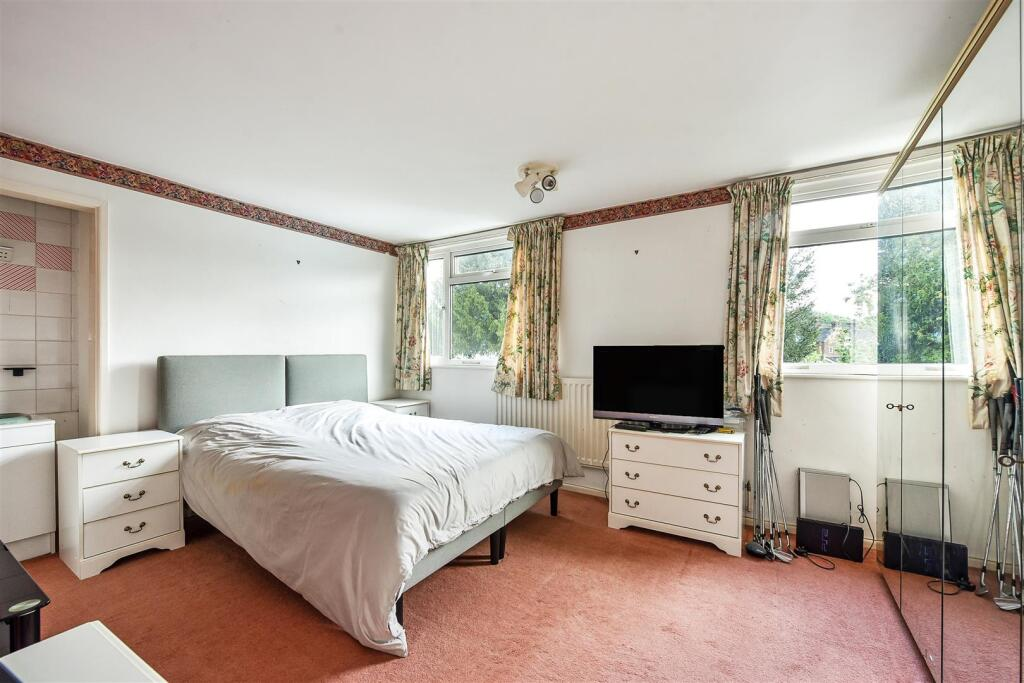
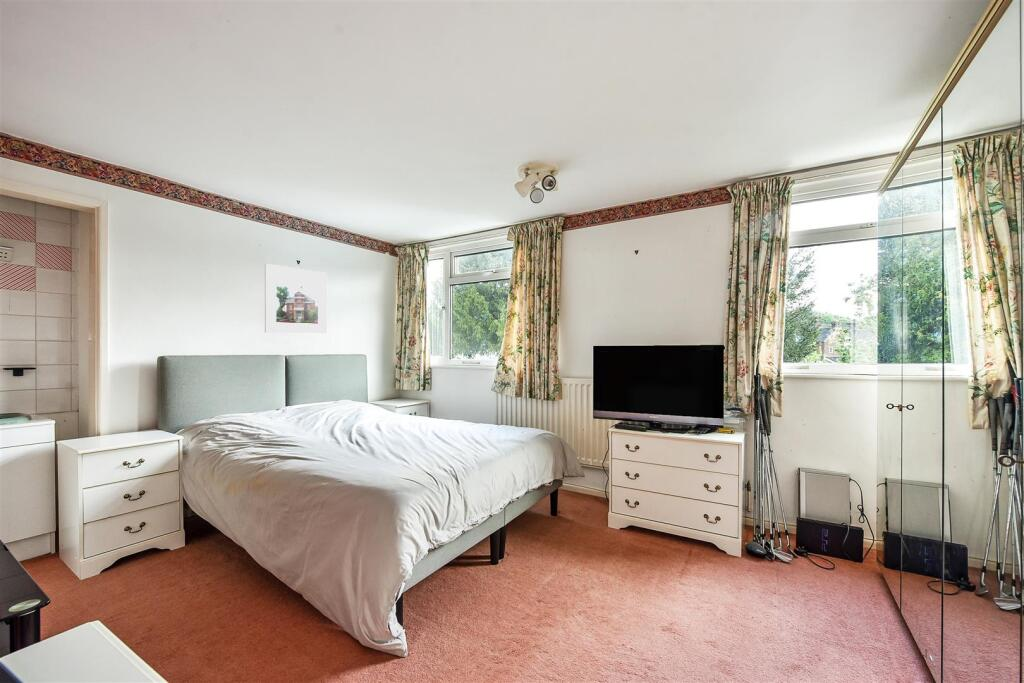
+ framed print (297, 300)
